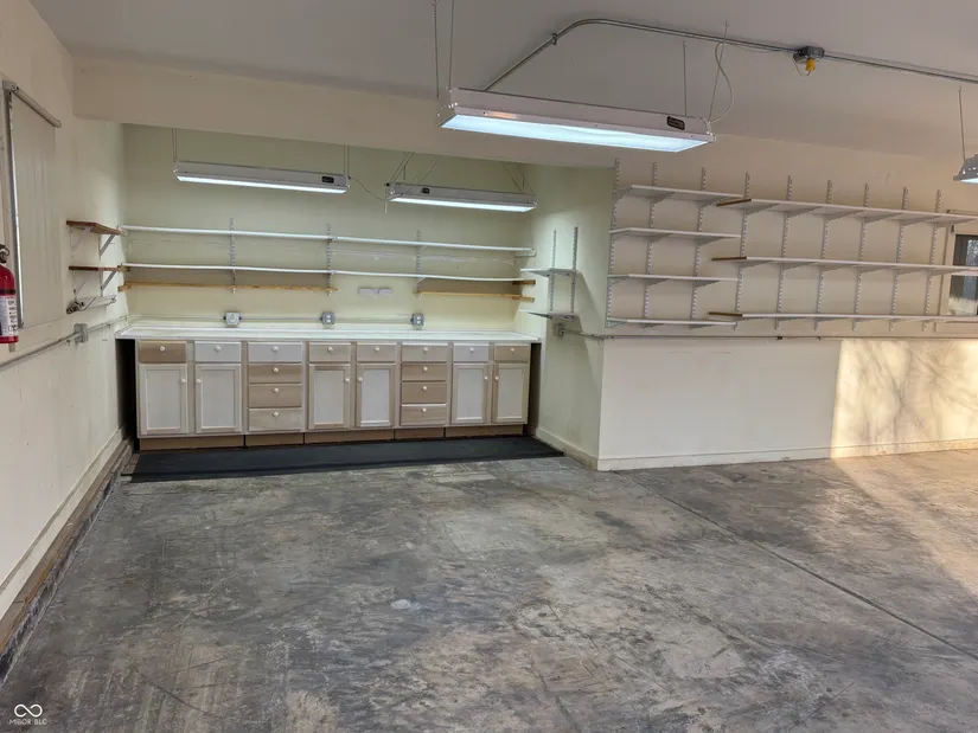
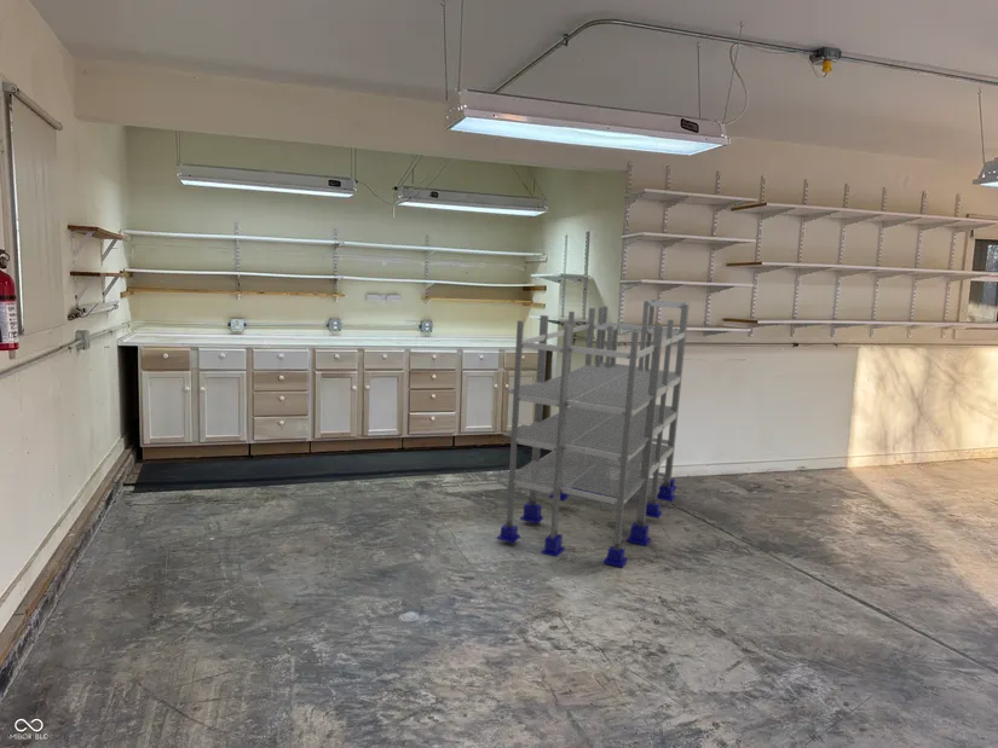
+ shelving unit (602, 412)
